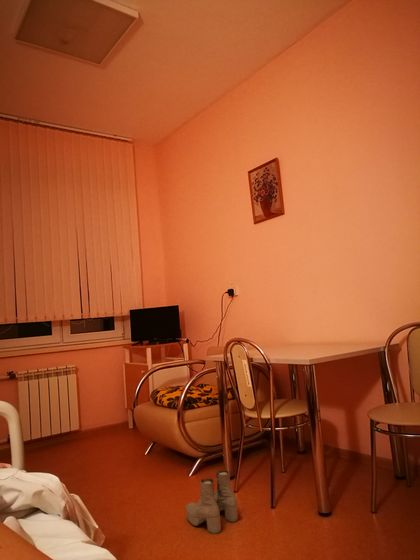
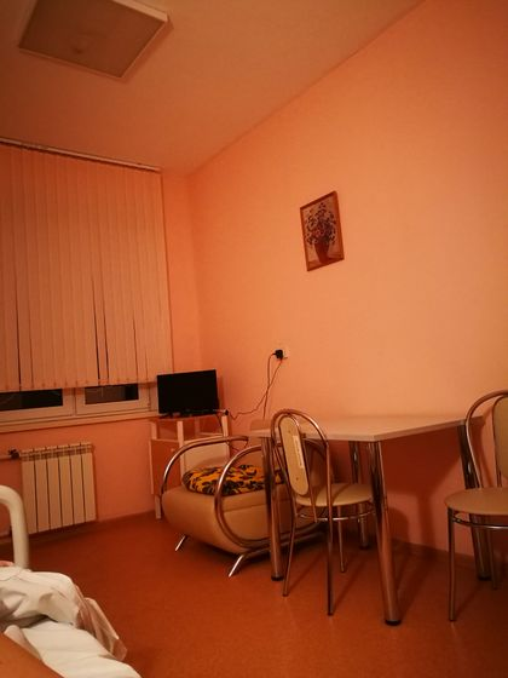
- boots (210, 495)
